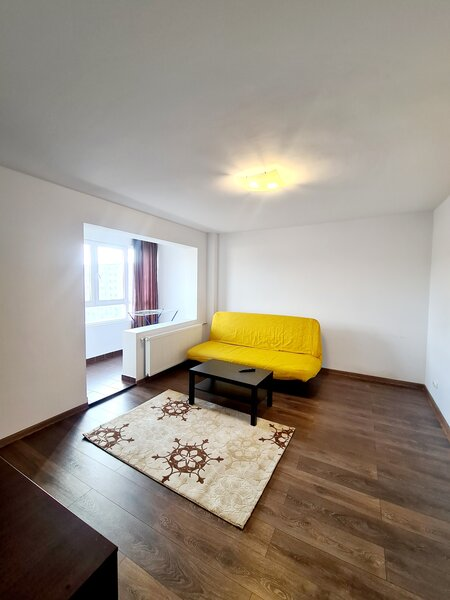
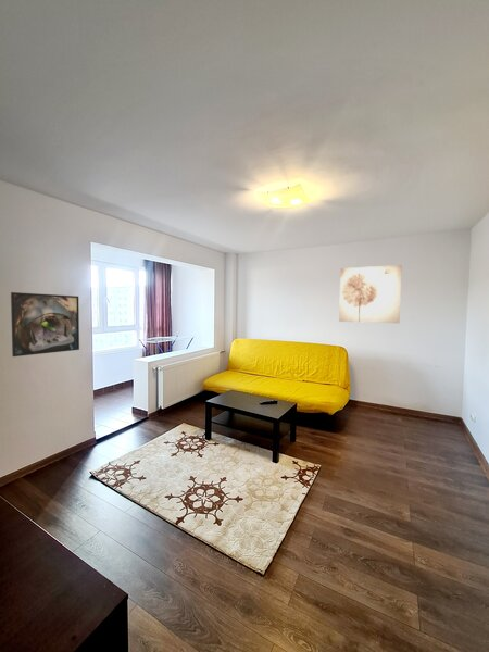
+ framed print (48, 323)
+ wall art (368, 294)
